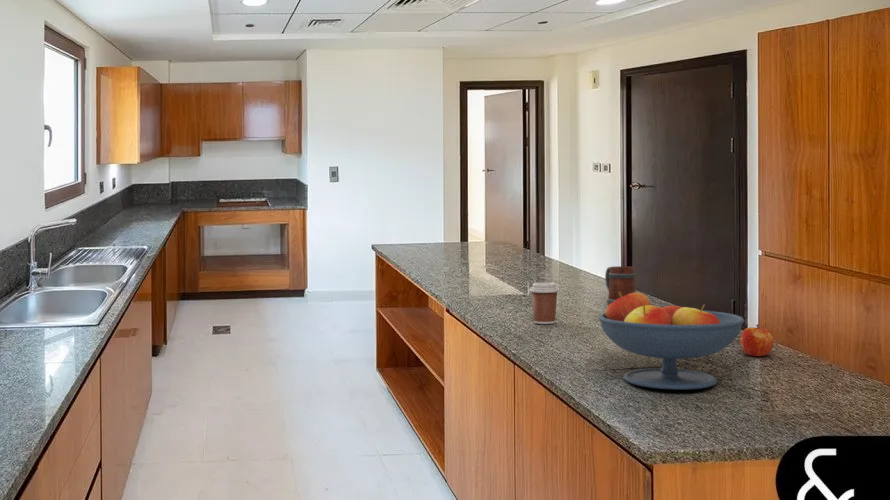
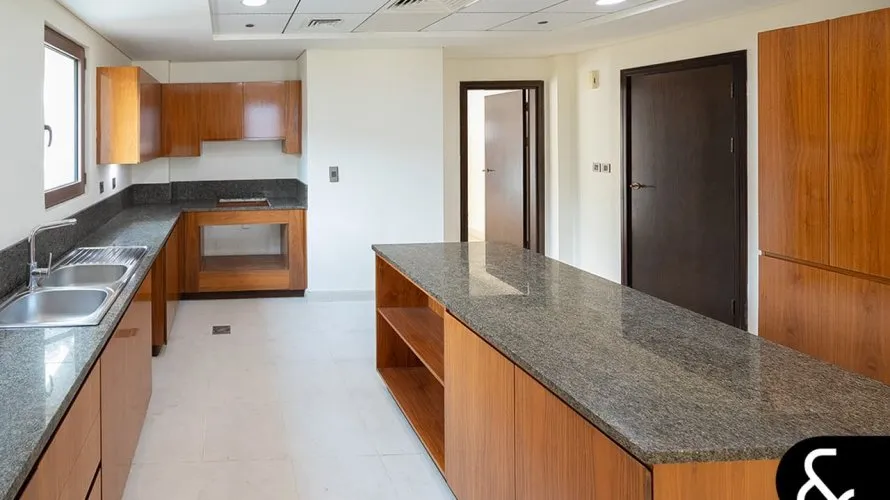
- mug (618, 286)
- coffee cup (544, 303)
- fruit bowl (669, 337)
- apple (756, 339)
